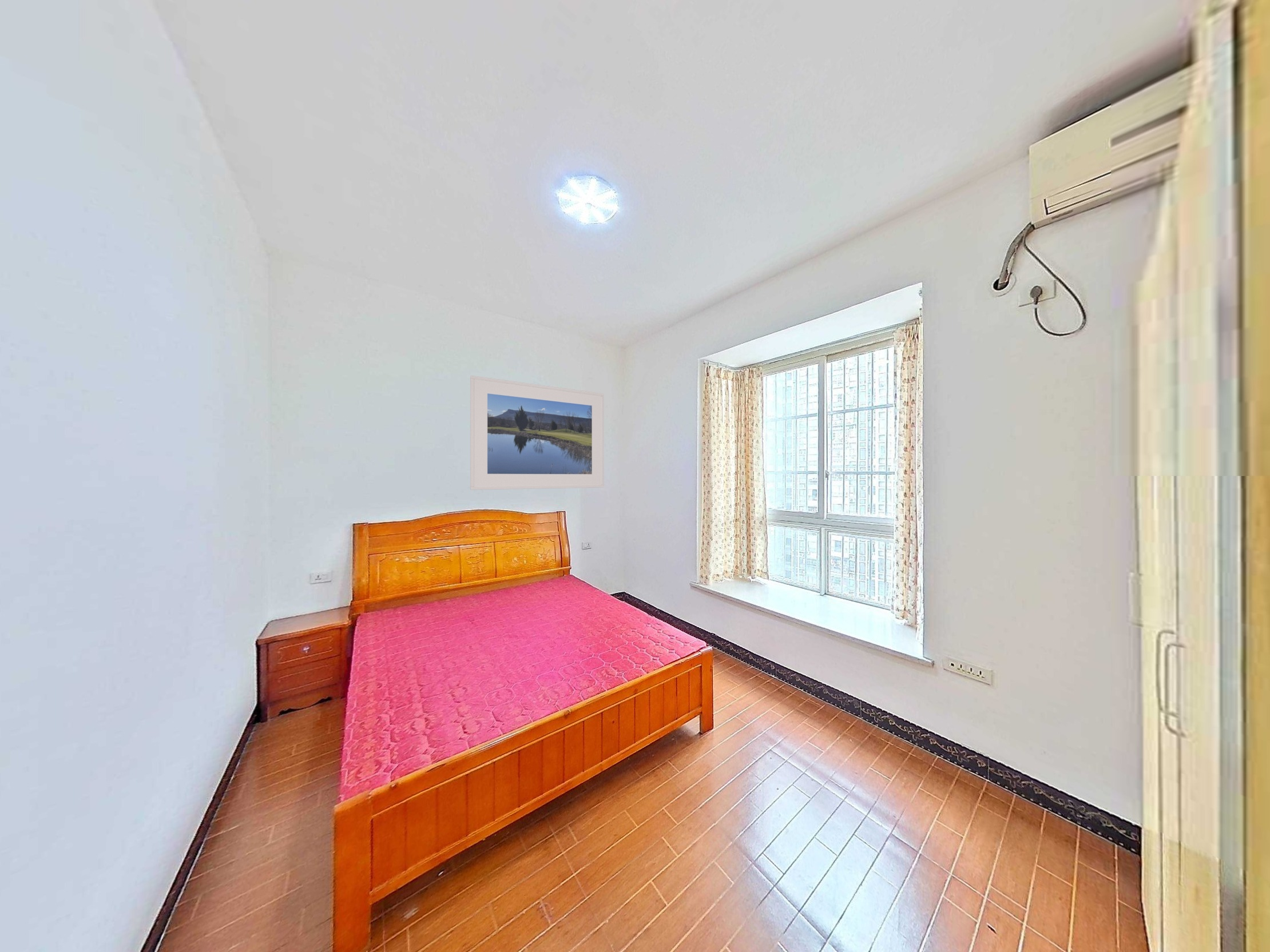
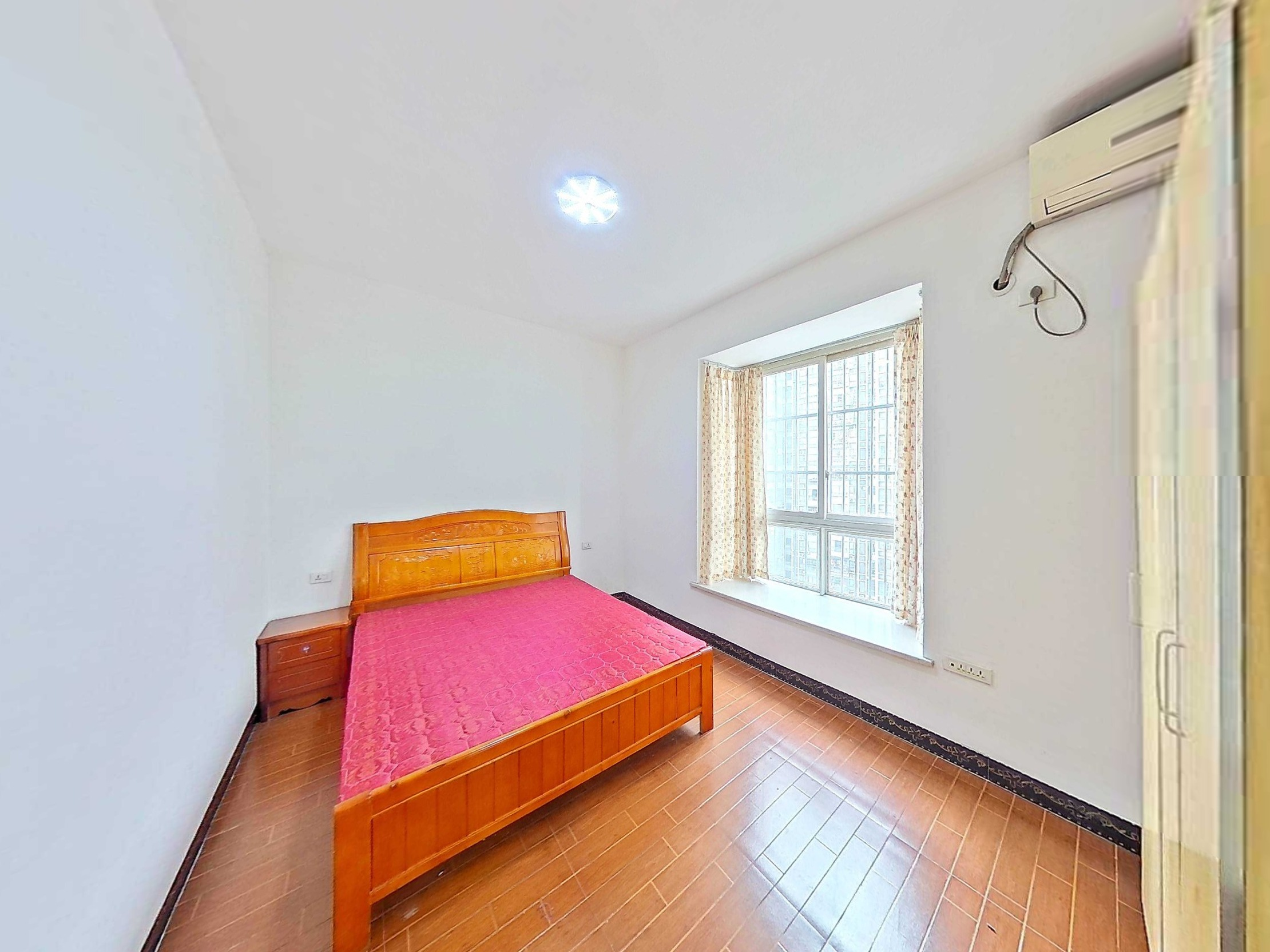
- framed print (543, 437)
